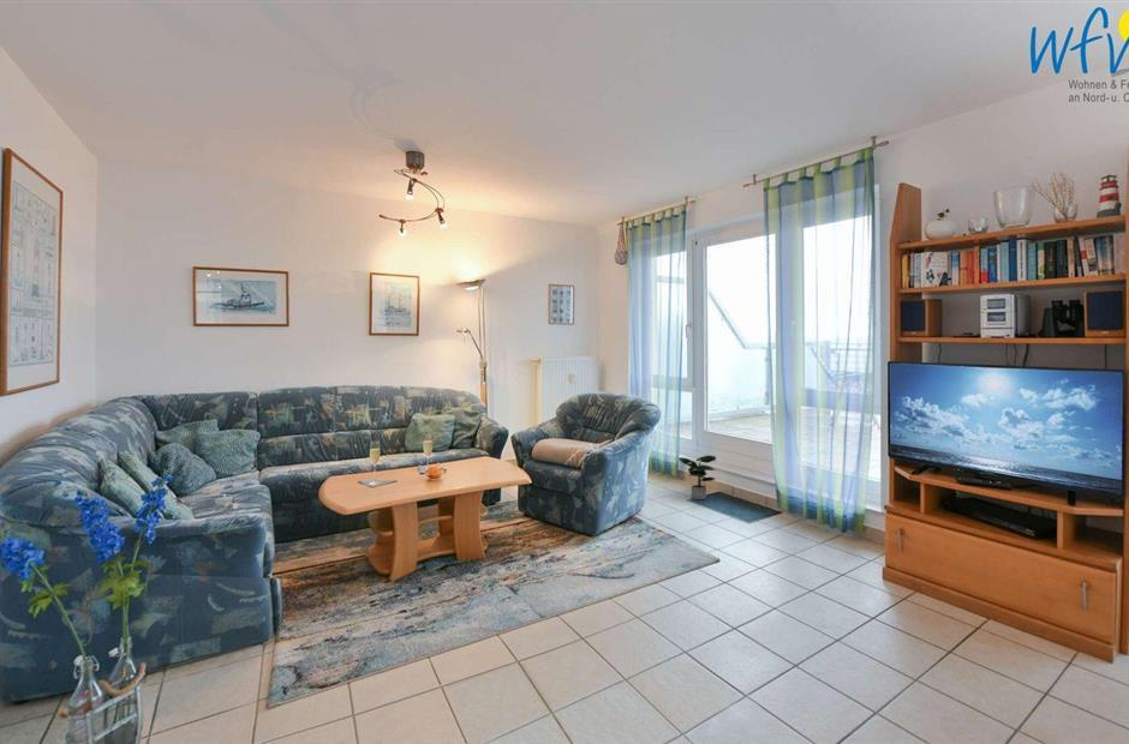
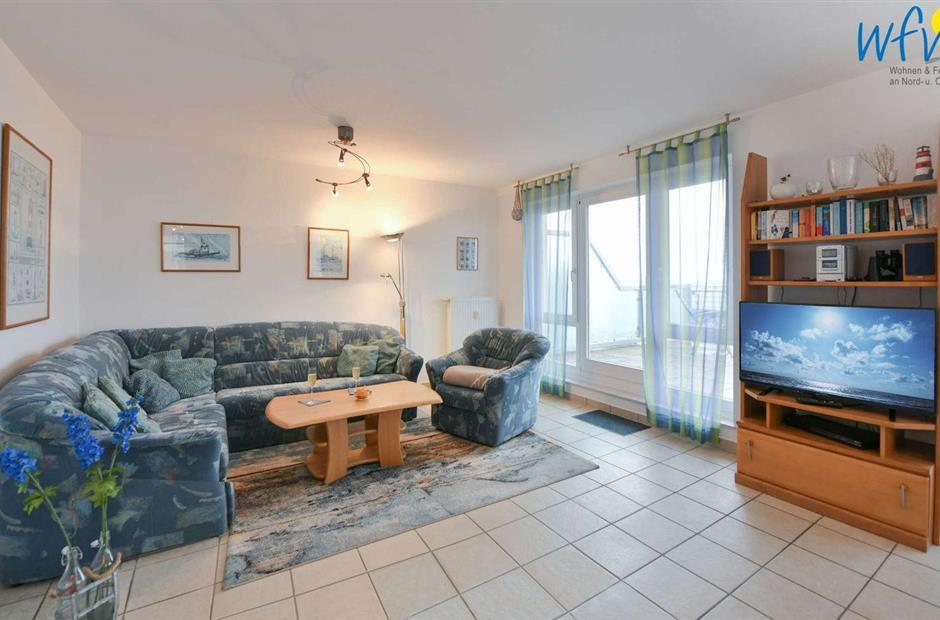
- potted plant (700, 476)
